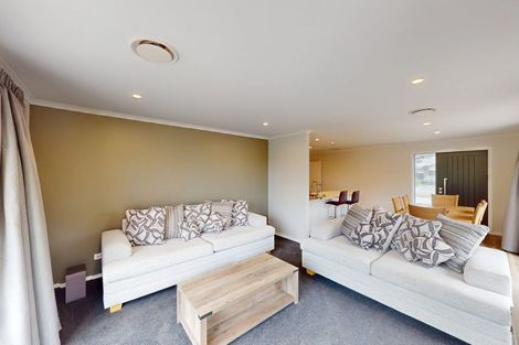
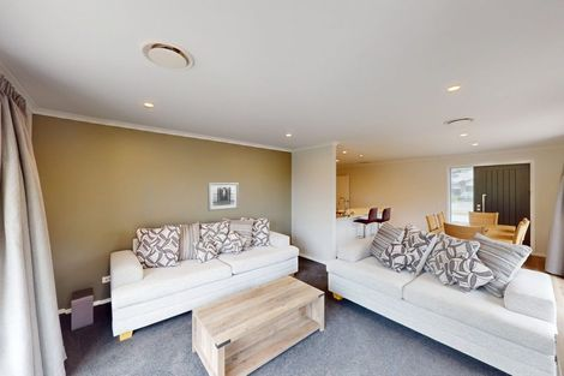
+ wall art (223, 196)
